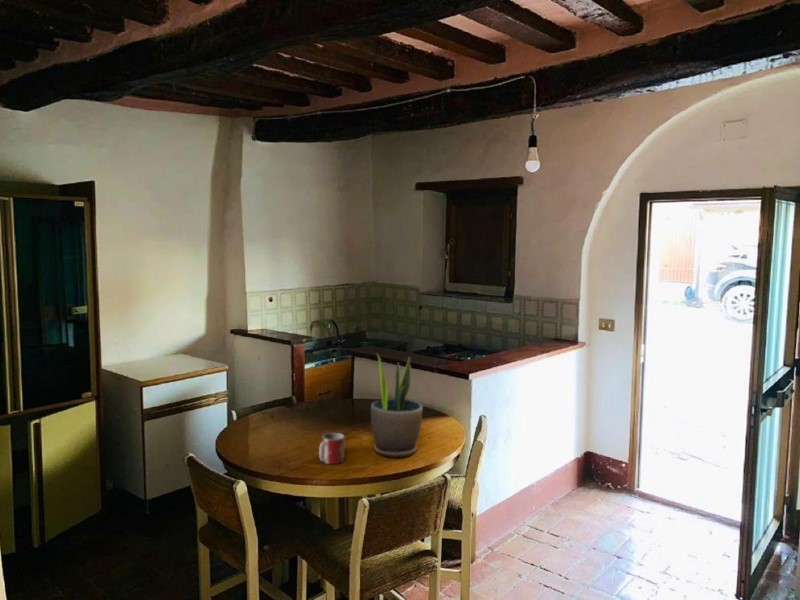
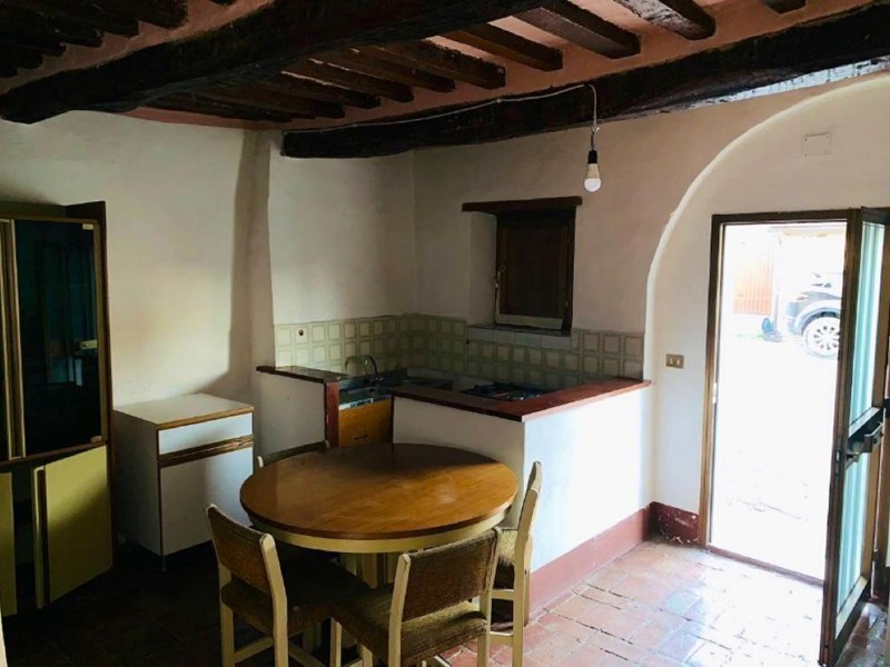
- mug (330, 449)
- potted plant (396, 403)
